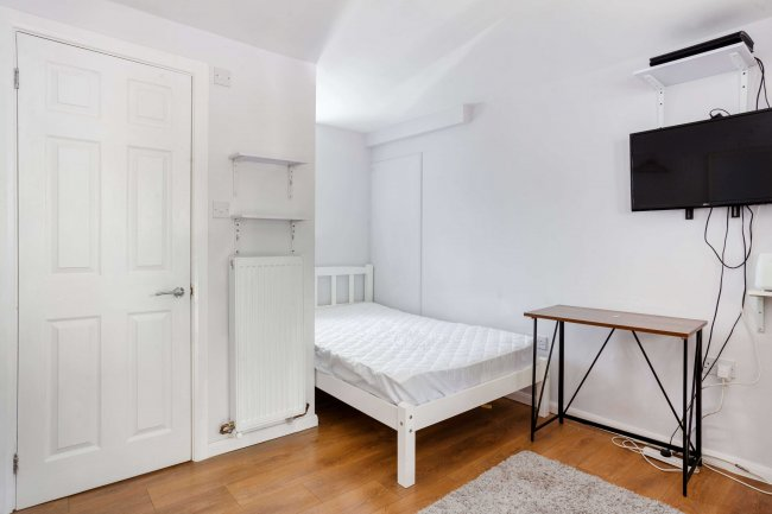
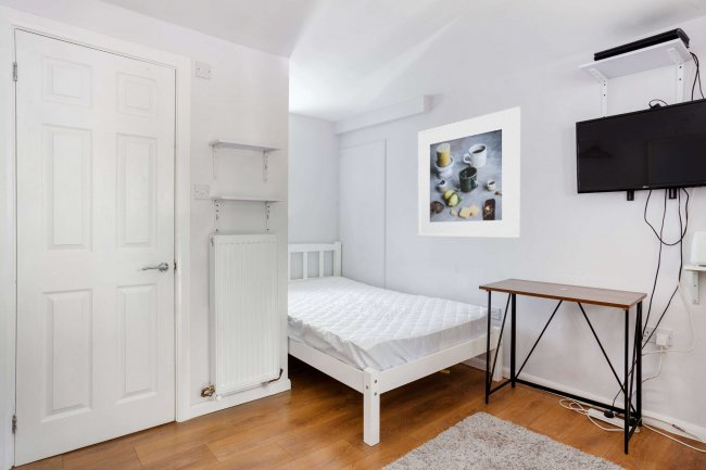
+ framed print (463, 179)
